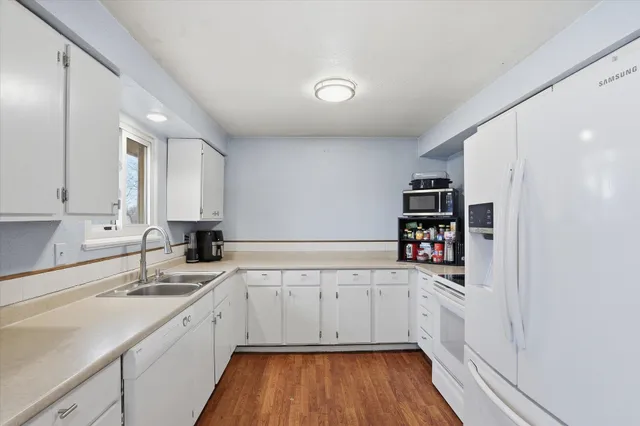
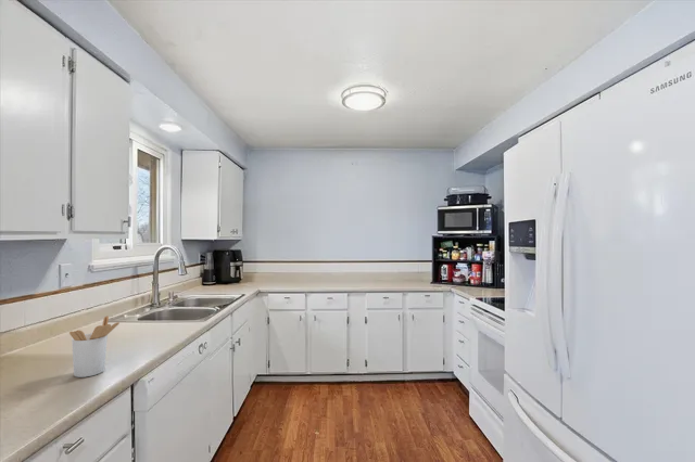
+ utensil holder (94, 346)
